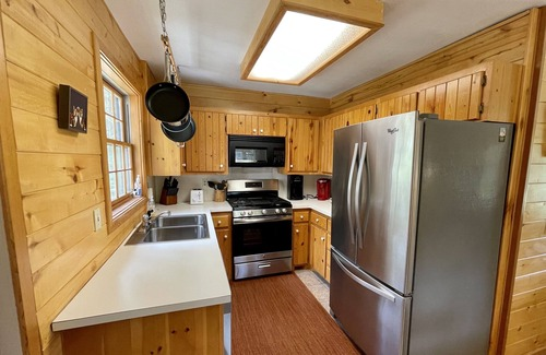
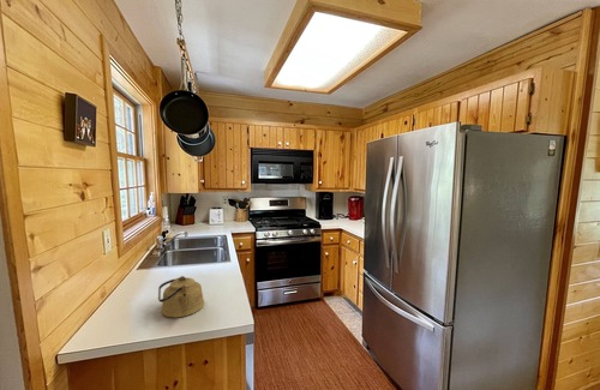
+ kettle (182, 293)
